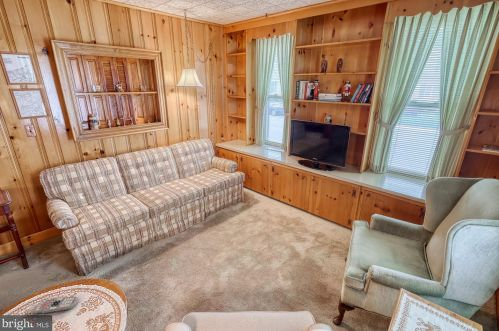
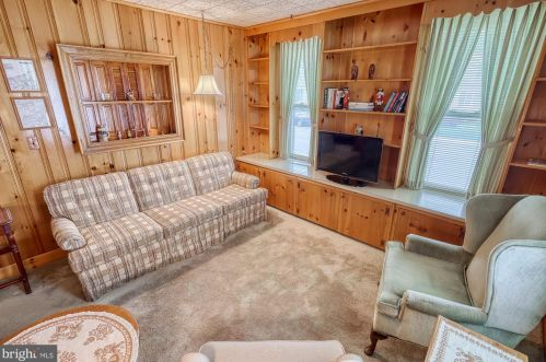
- remote control (56, 304)
